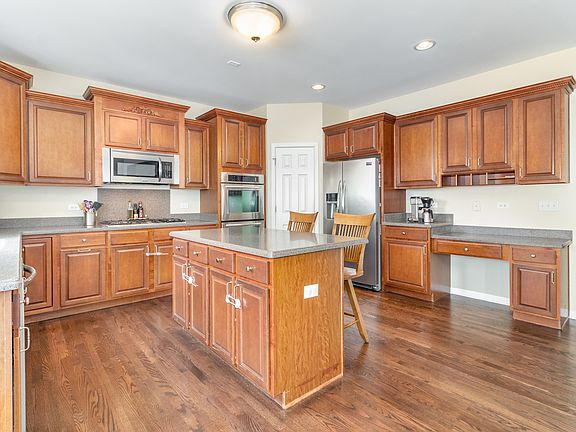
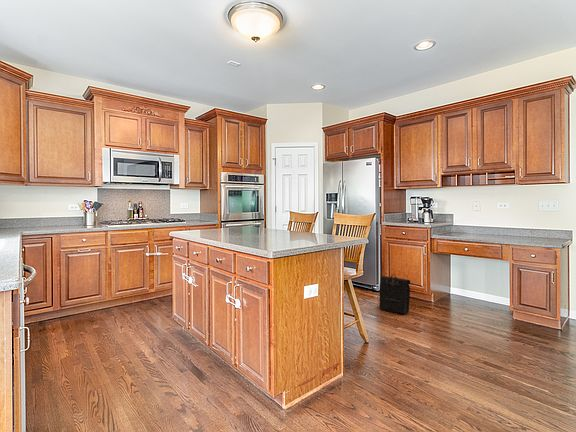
+ backpack (394, 292)
